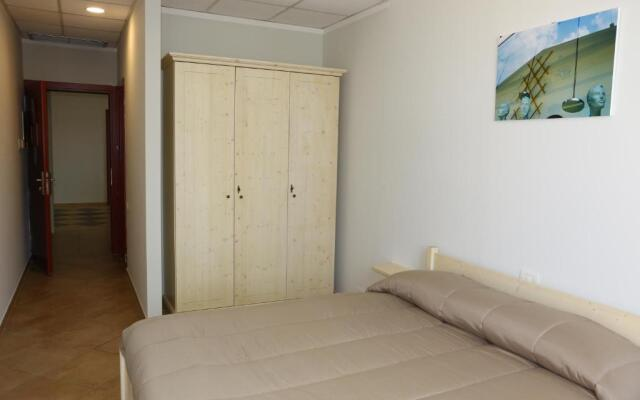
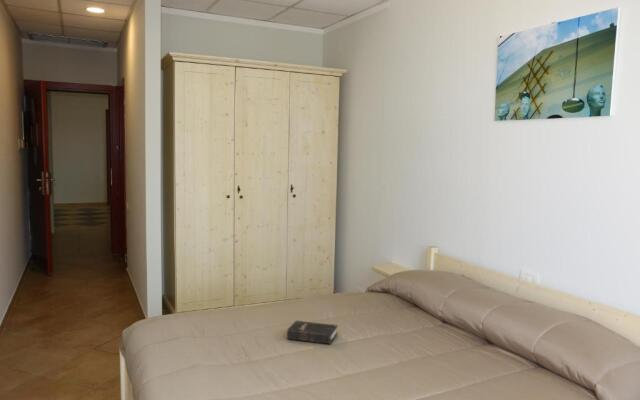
+ hardback book (312, 332)
